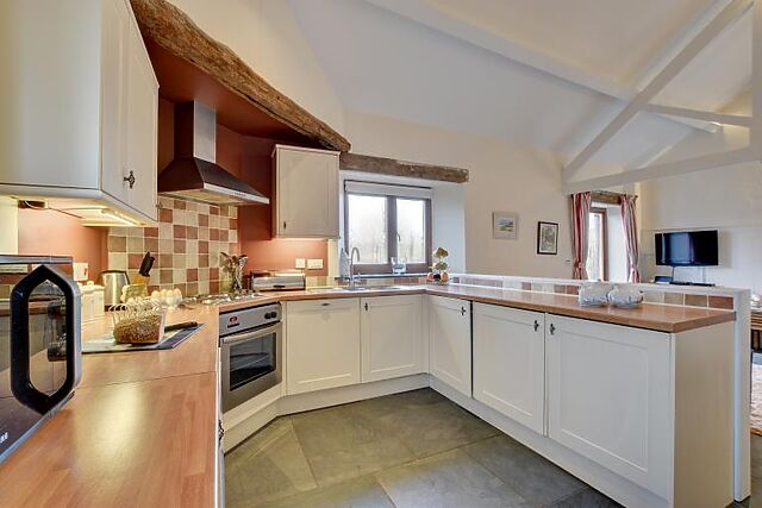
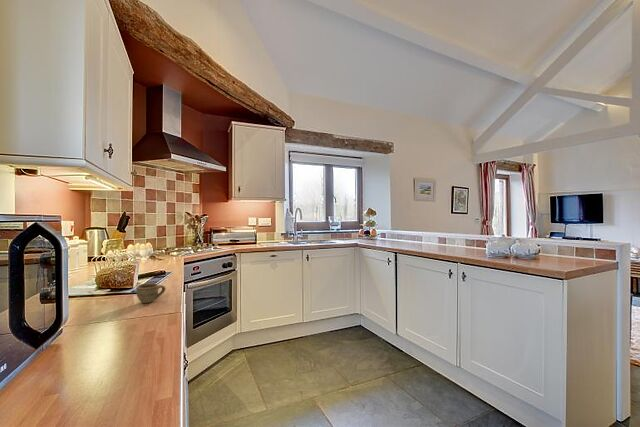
+ cup (151, 293)
